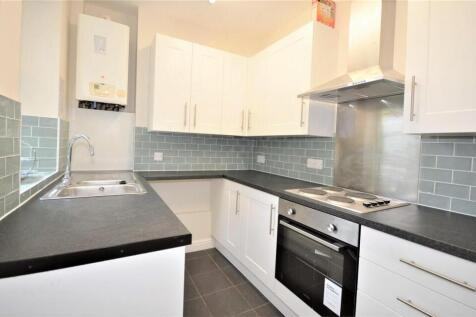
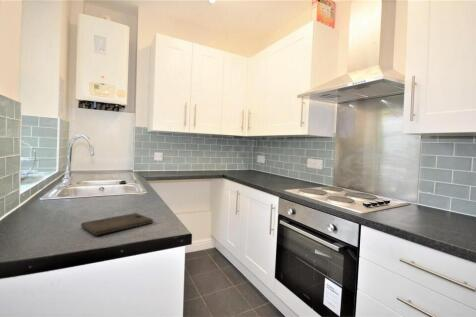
+ cutting board (118, 222)
